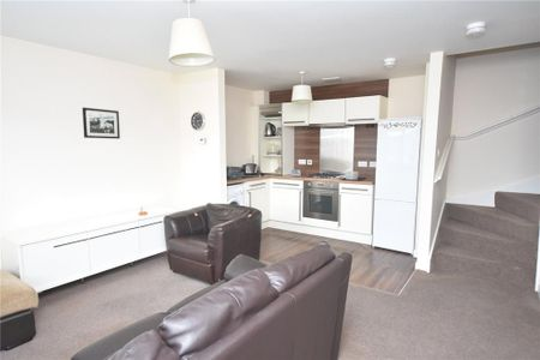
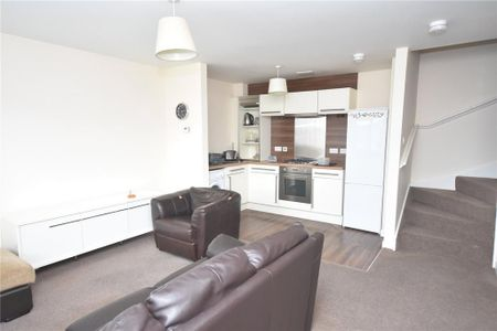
- picture frame (102, 124)
